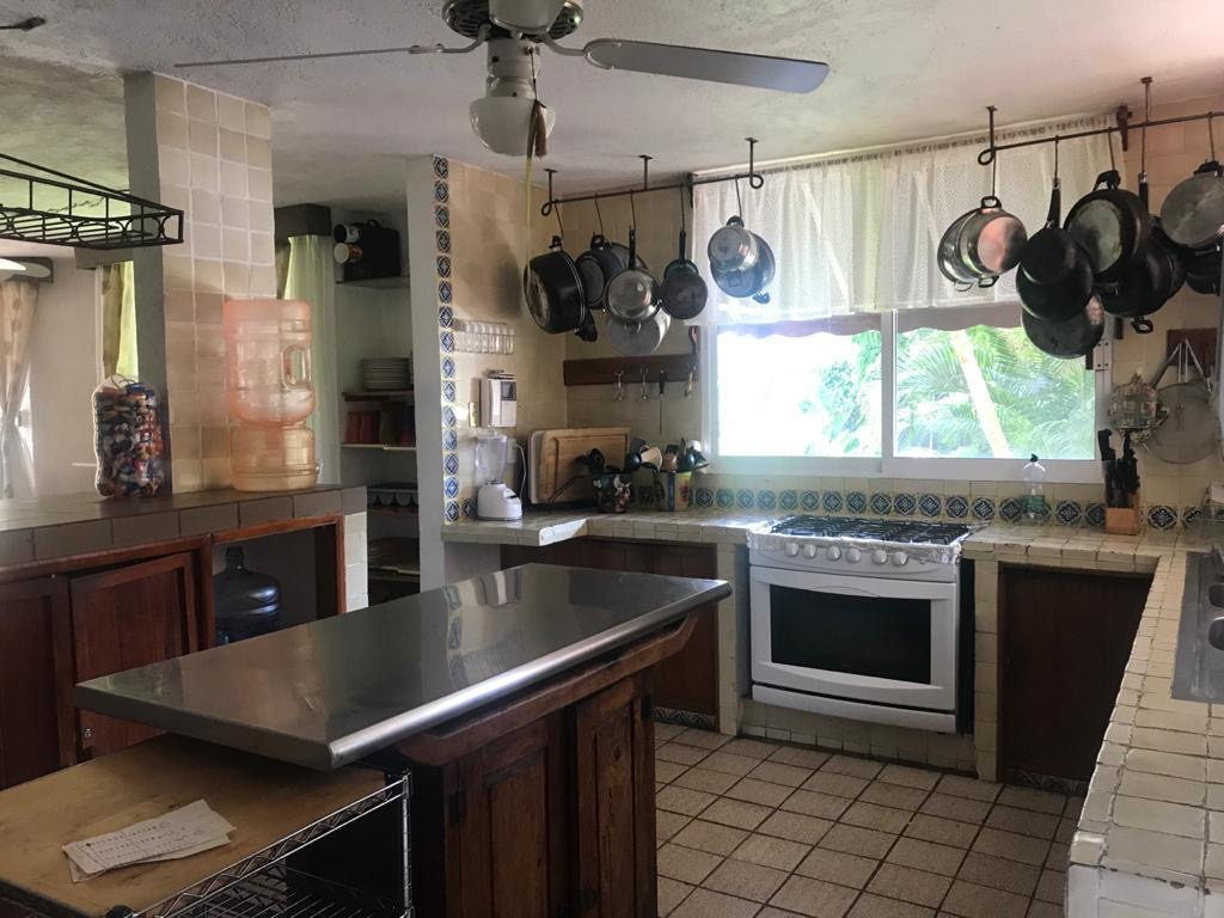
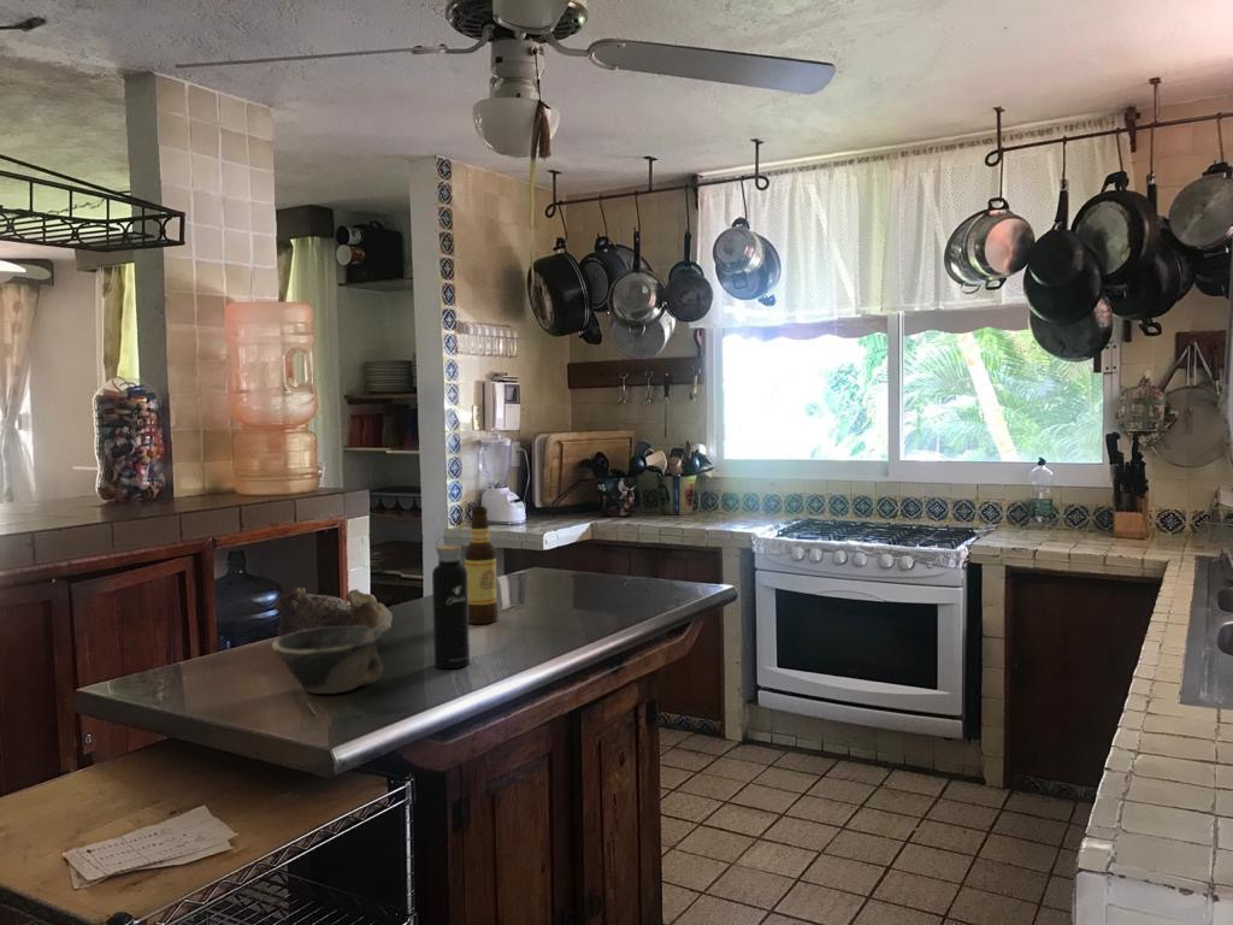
+ candle (336, 617)
+ bottle (480, 564)
+ water bottle (450, 599)
+ bowl (329, 661)
